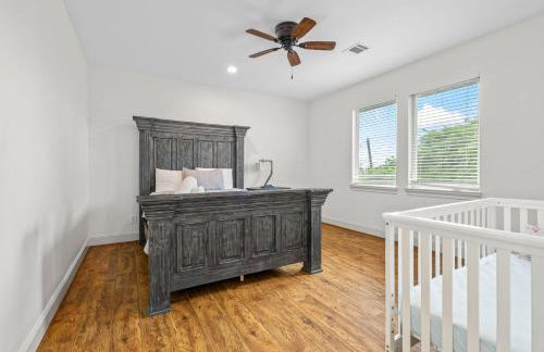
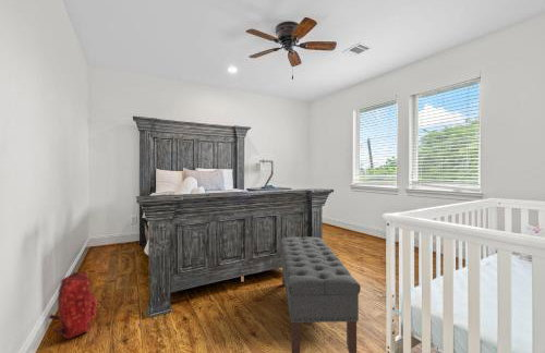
+ bench (310, 282)
+ backpack (71, 301)
